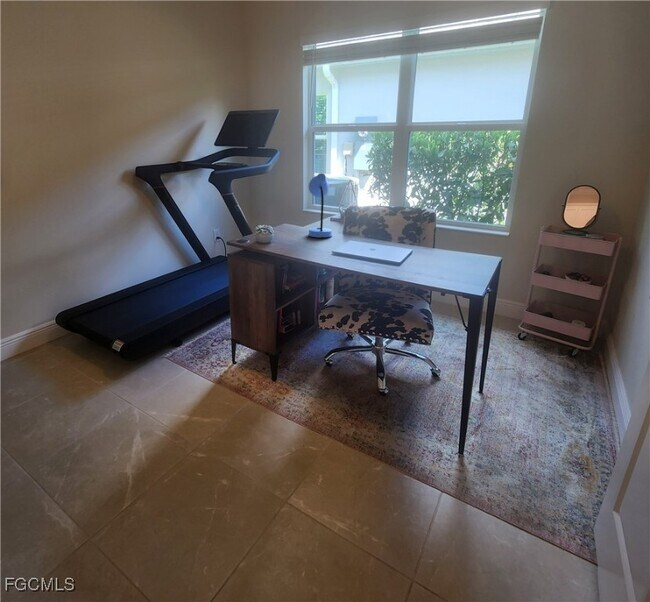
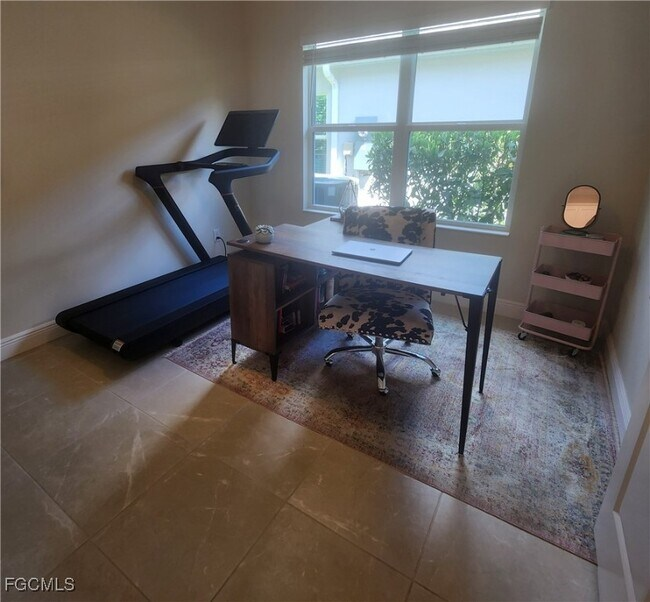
- desk lamp (321, 204)
